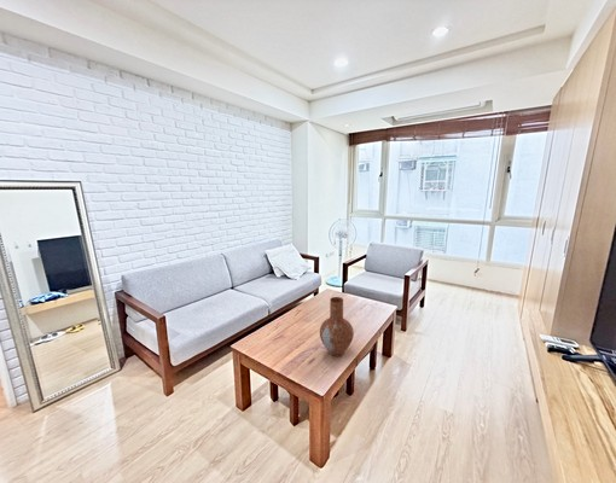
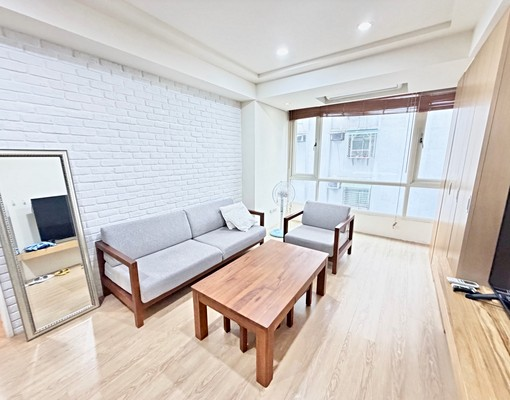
- vase (336, 326)
